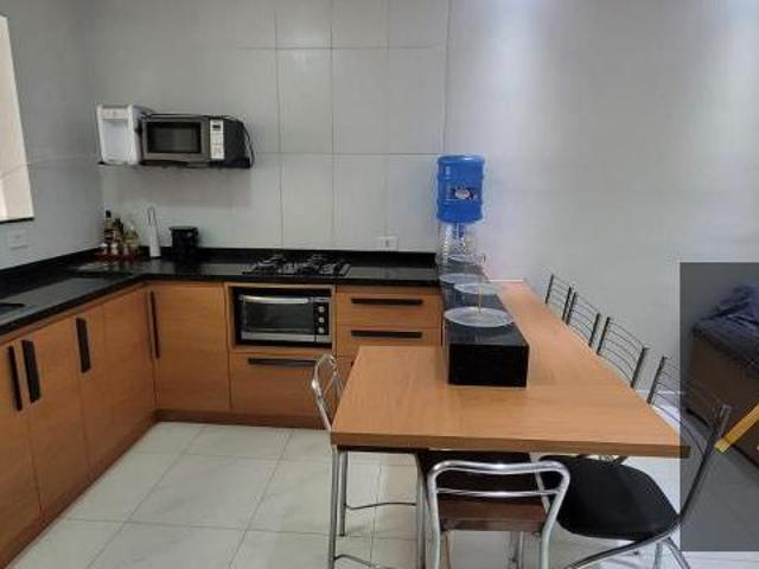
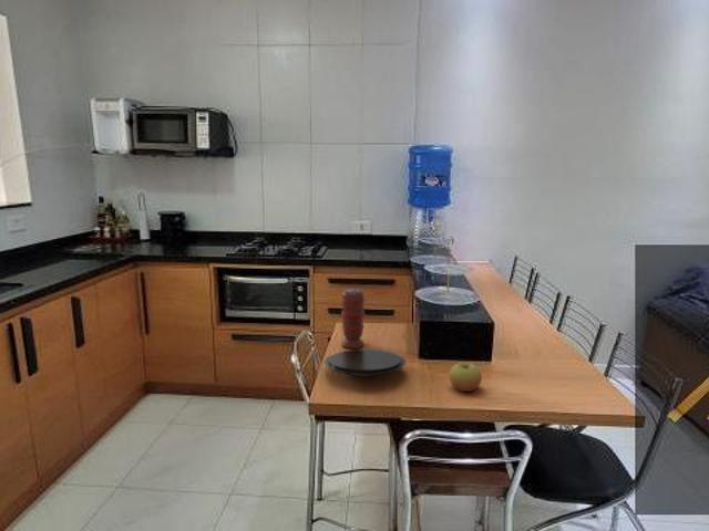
+ spice grinder (352, 317)
+ apple (465, 375)
+ plate (364, 364)
